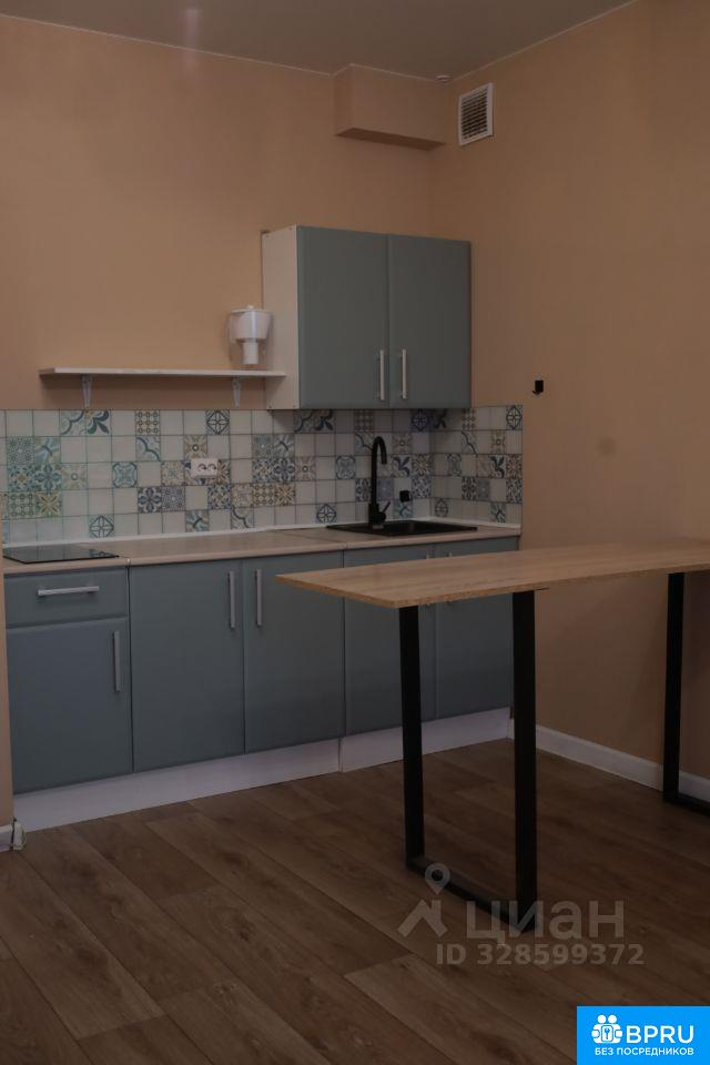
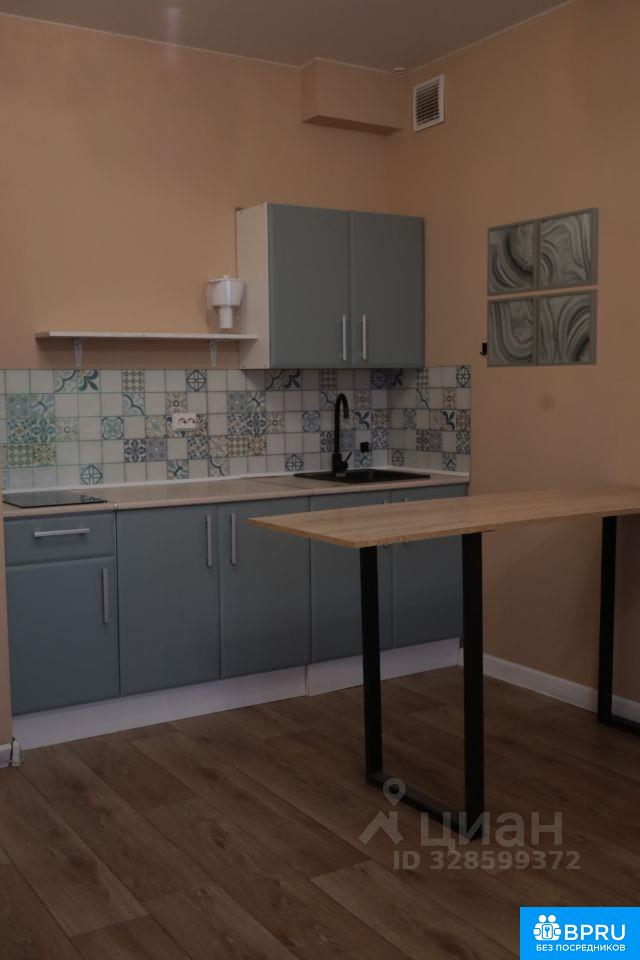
+ wall art (539, 294)
